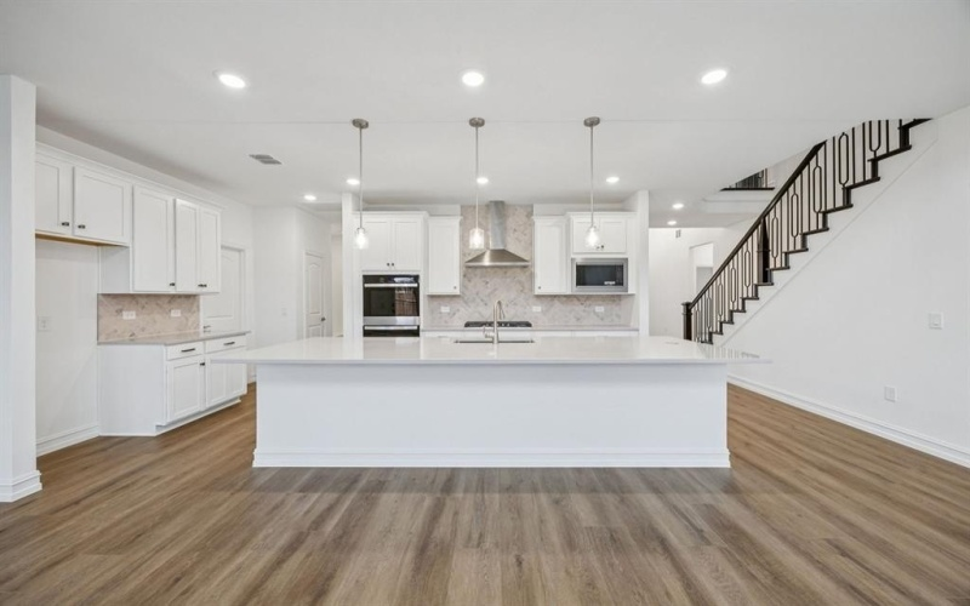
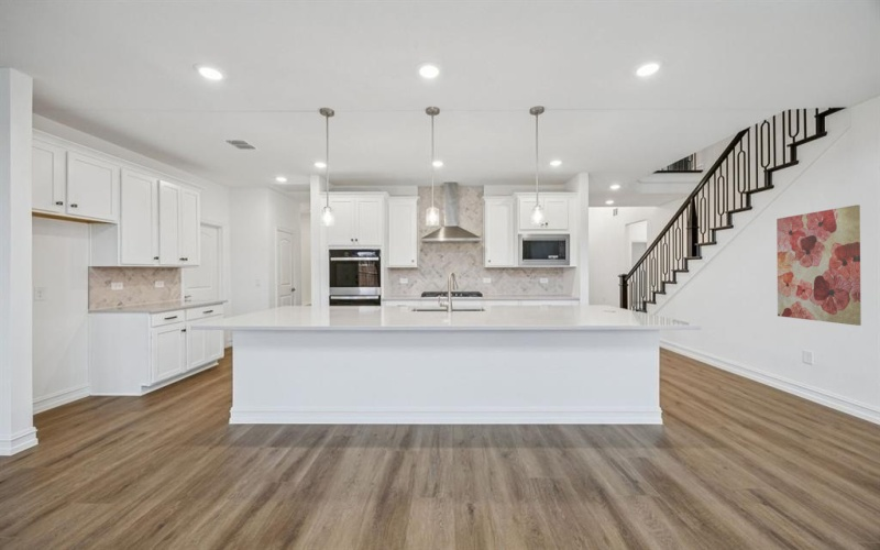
+ wall art (814, 266)
